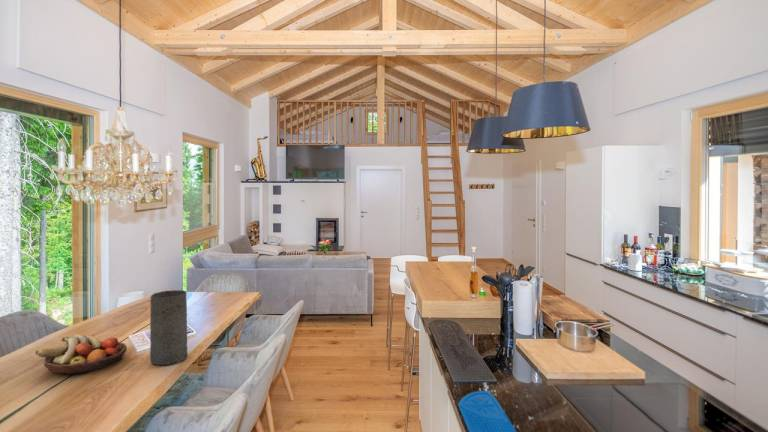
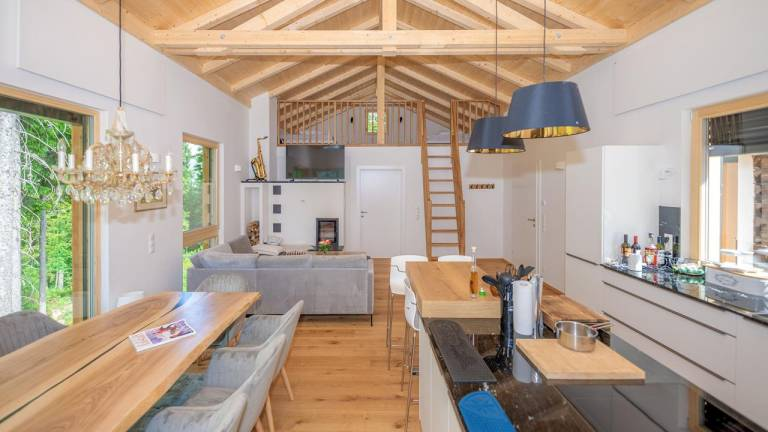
- fruit bowl (86, 349)
- vase (169, 326)
